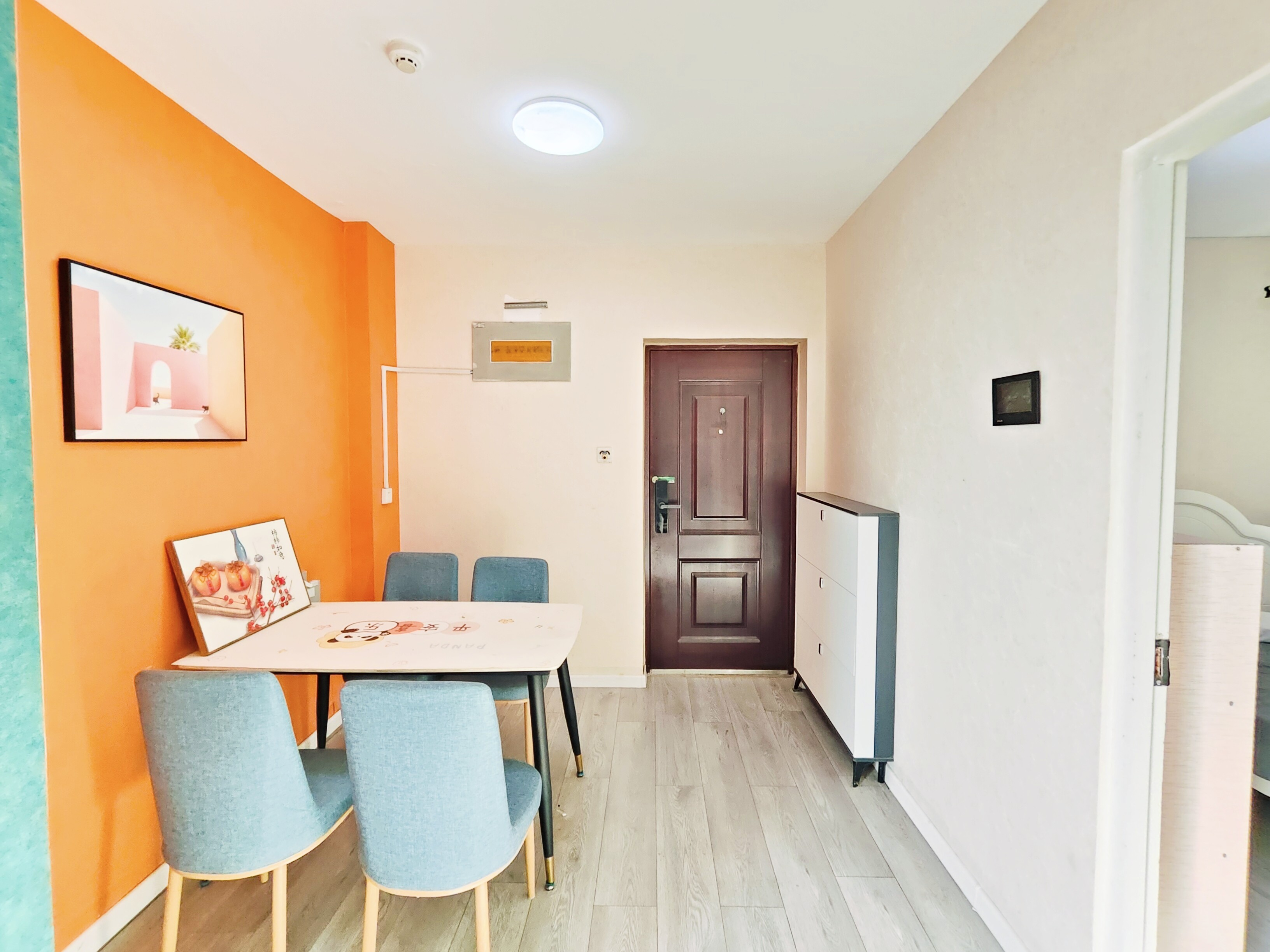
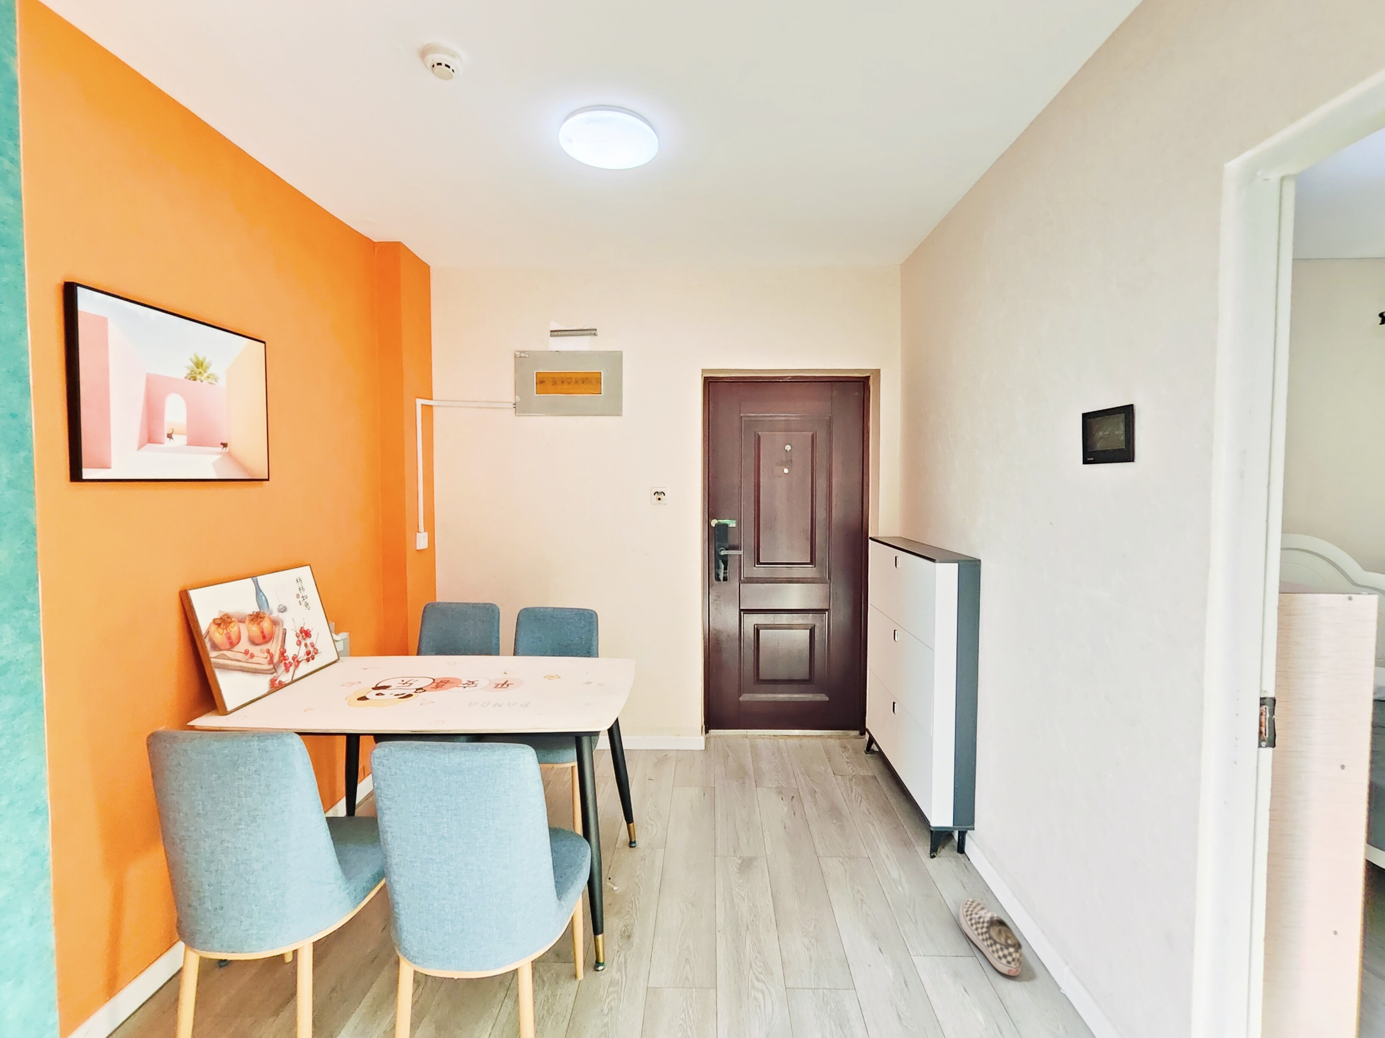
+ sneaker (987, 929)
